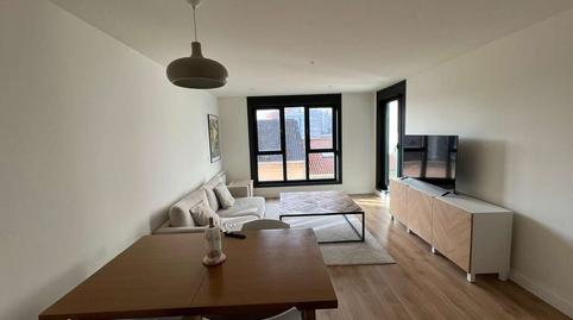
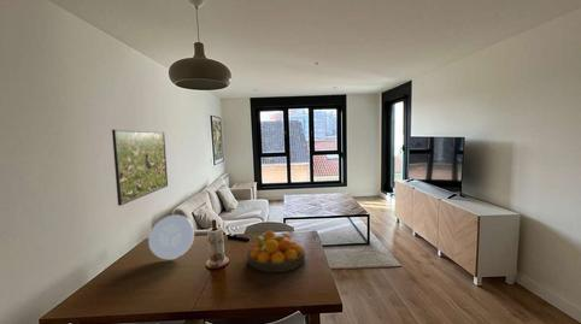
+ fruit bowl (276, 247)
+ plate (171, 236)
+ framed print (145, 163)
